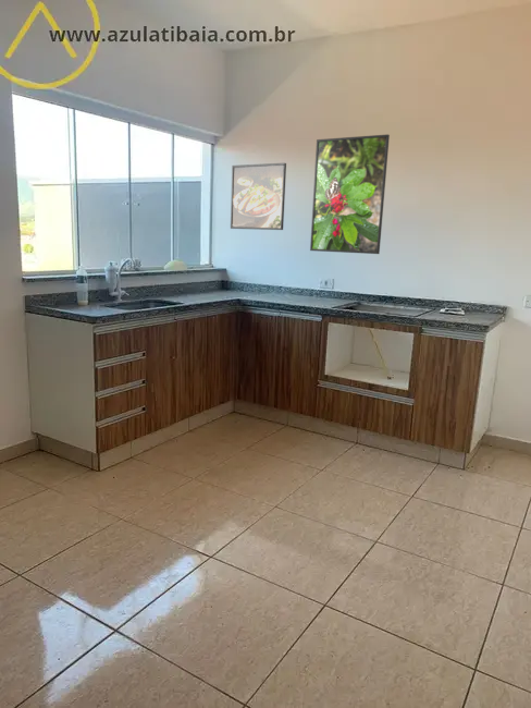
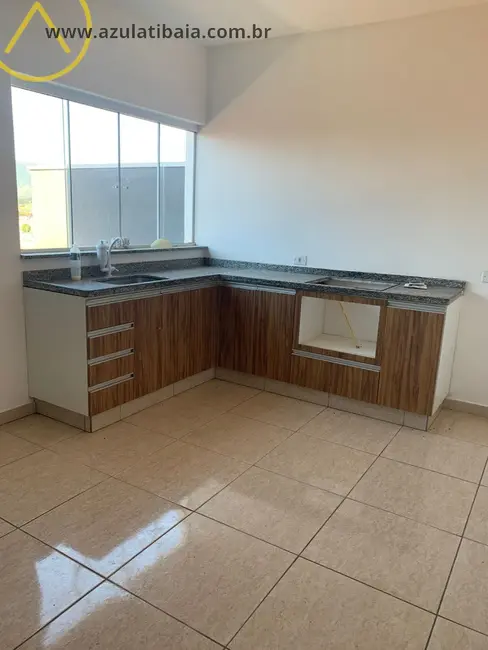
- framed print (257, 197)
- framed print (347, 195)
